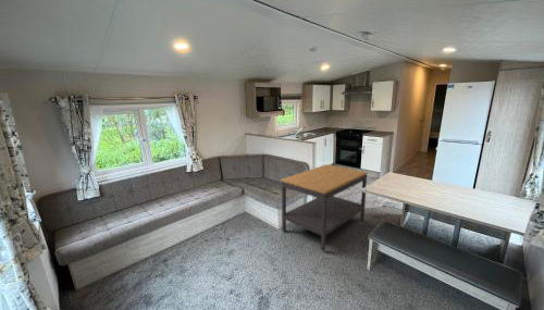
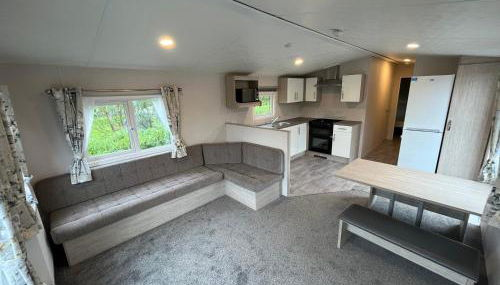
- side table (324, 200)
